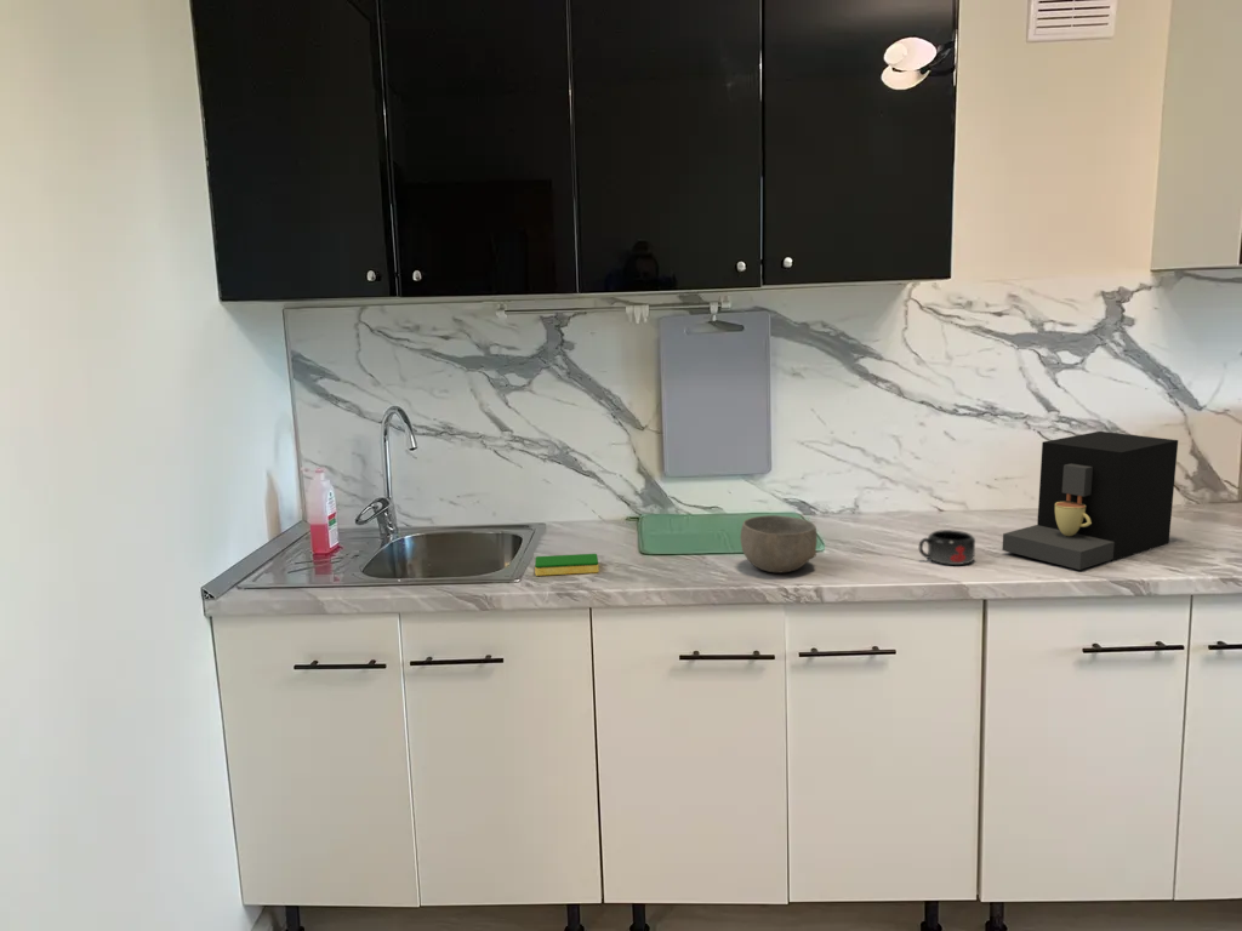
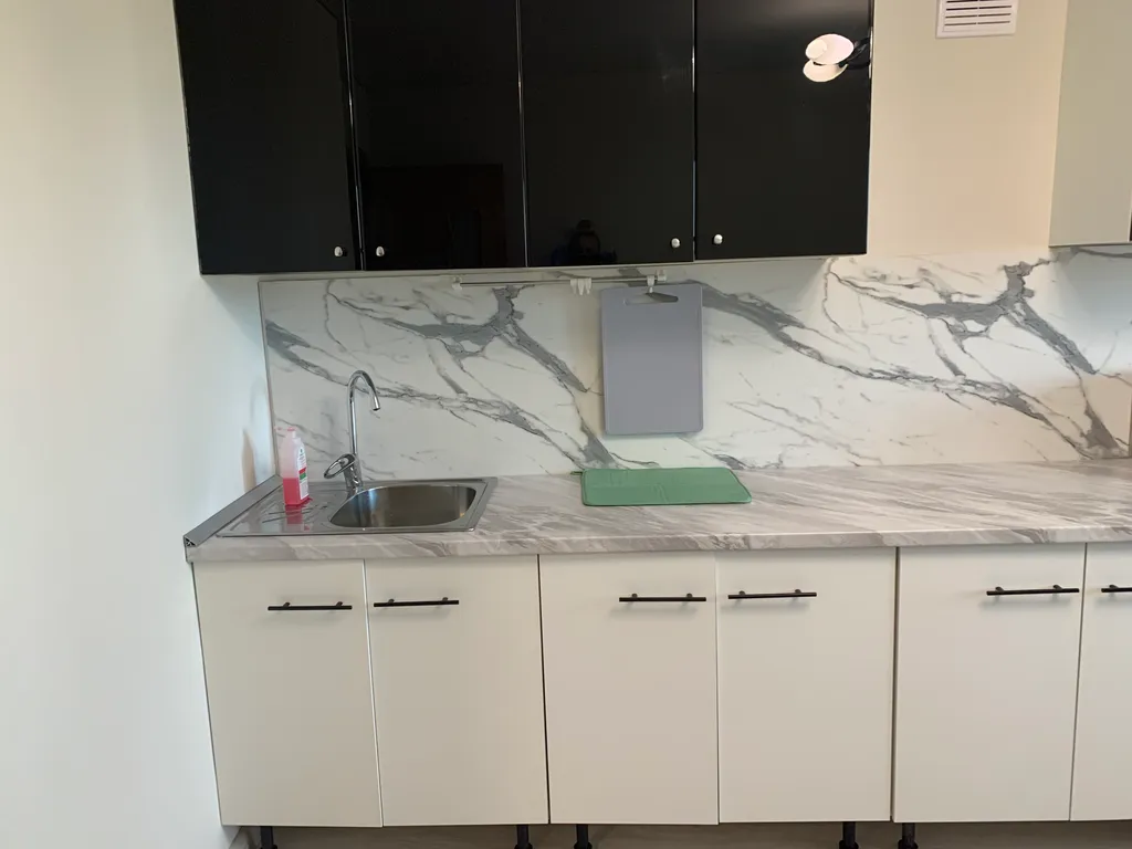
- dish sponge (566, 564)
- mug (945, 547)
- coffee maker (1089, 496)
- bowl (777, 546)
